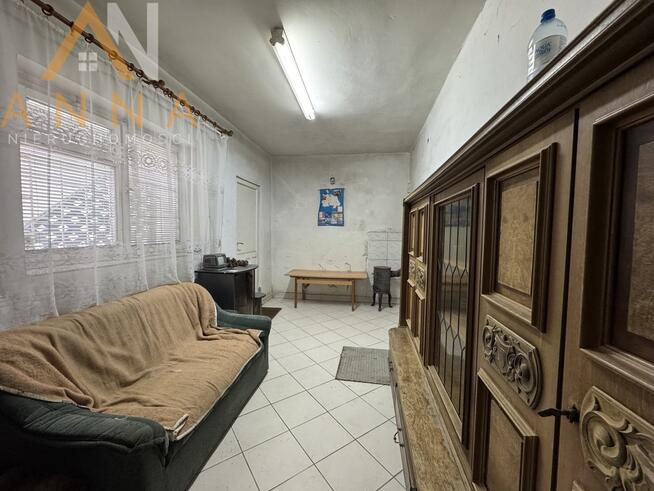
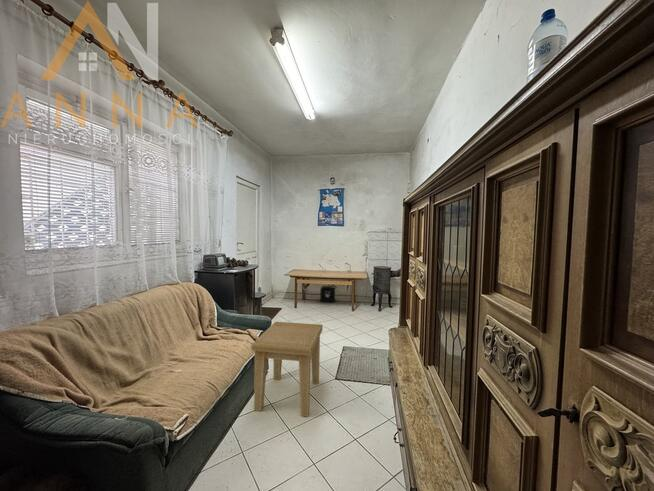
+ air purifier (328, 293)
+ side table (292, 360)
